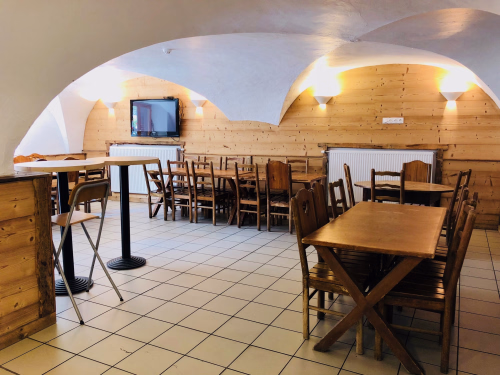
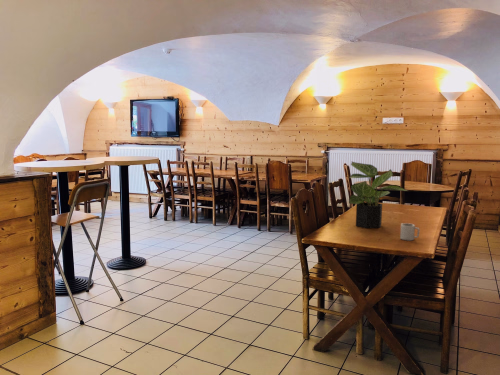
+ potted plant (371, 194)
+ cup (409, 232)
